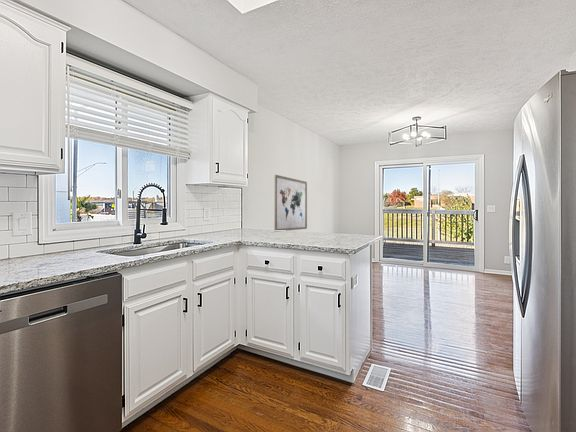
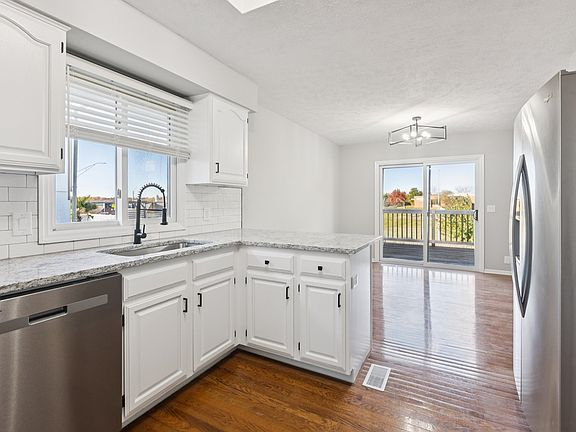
- wall art (292, 204)
